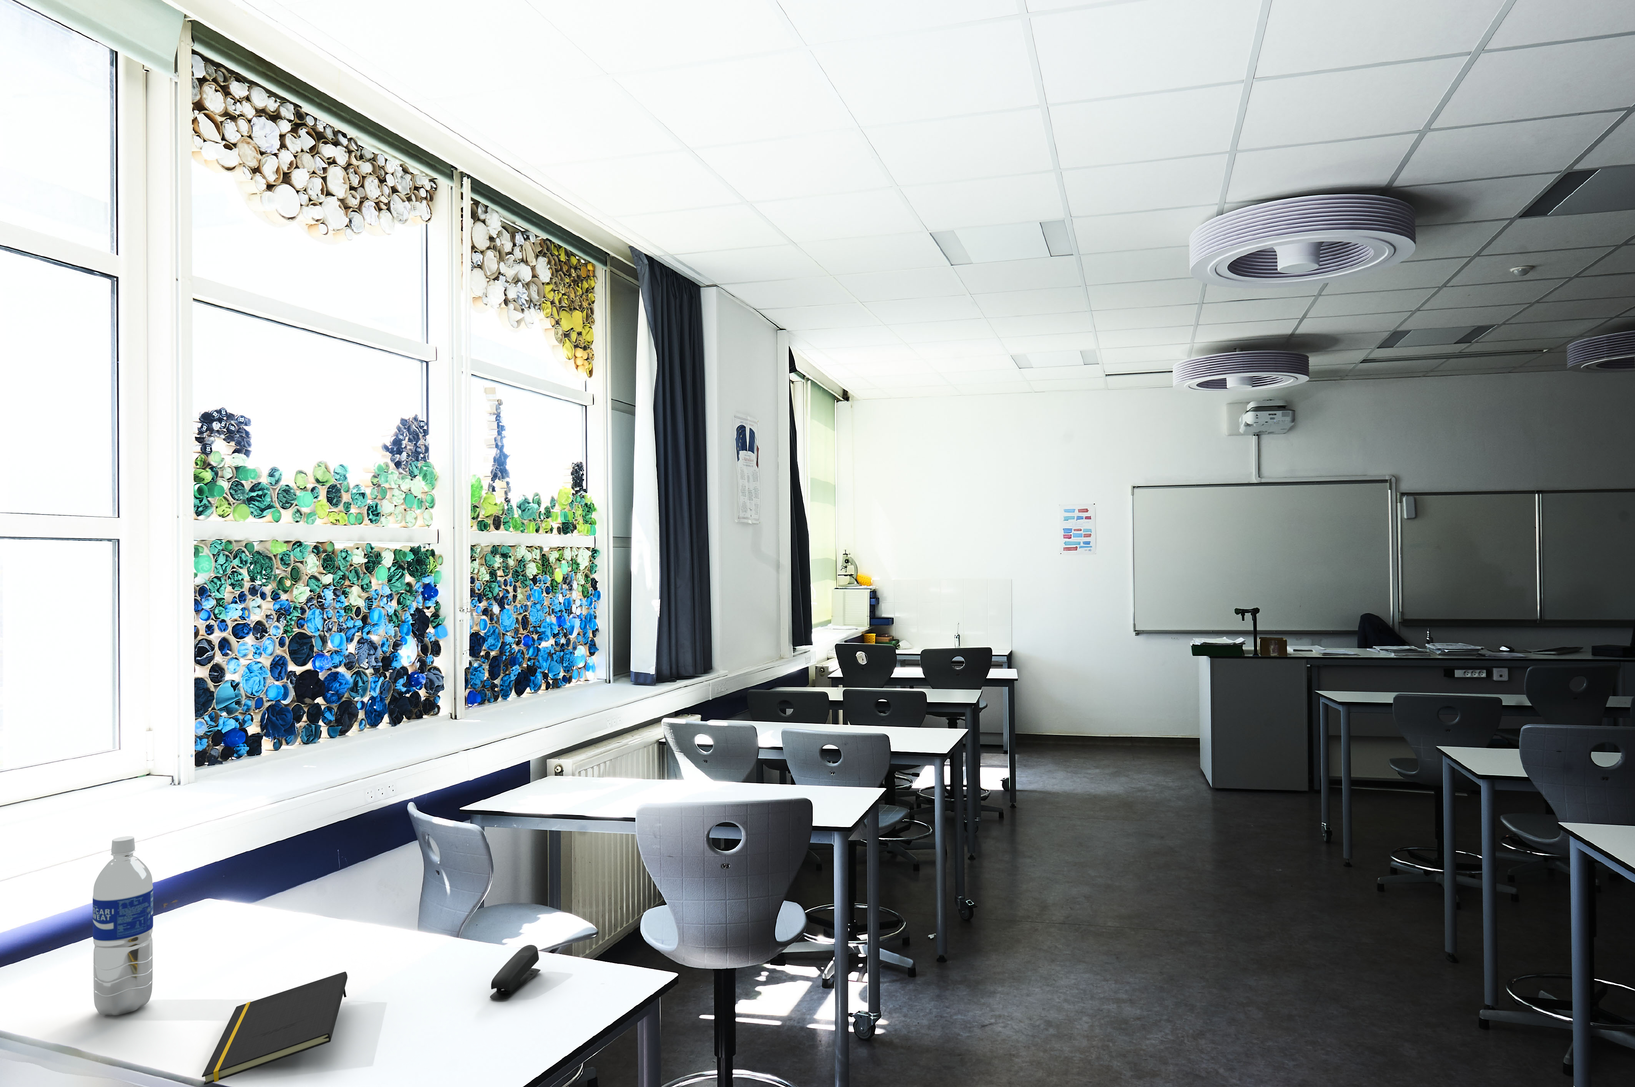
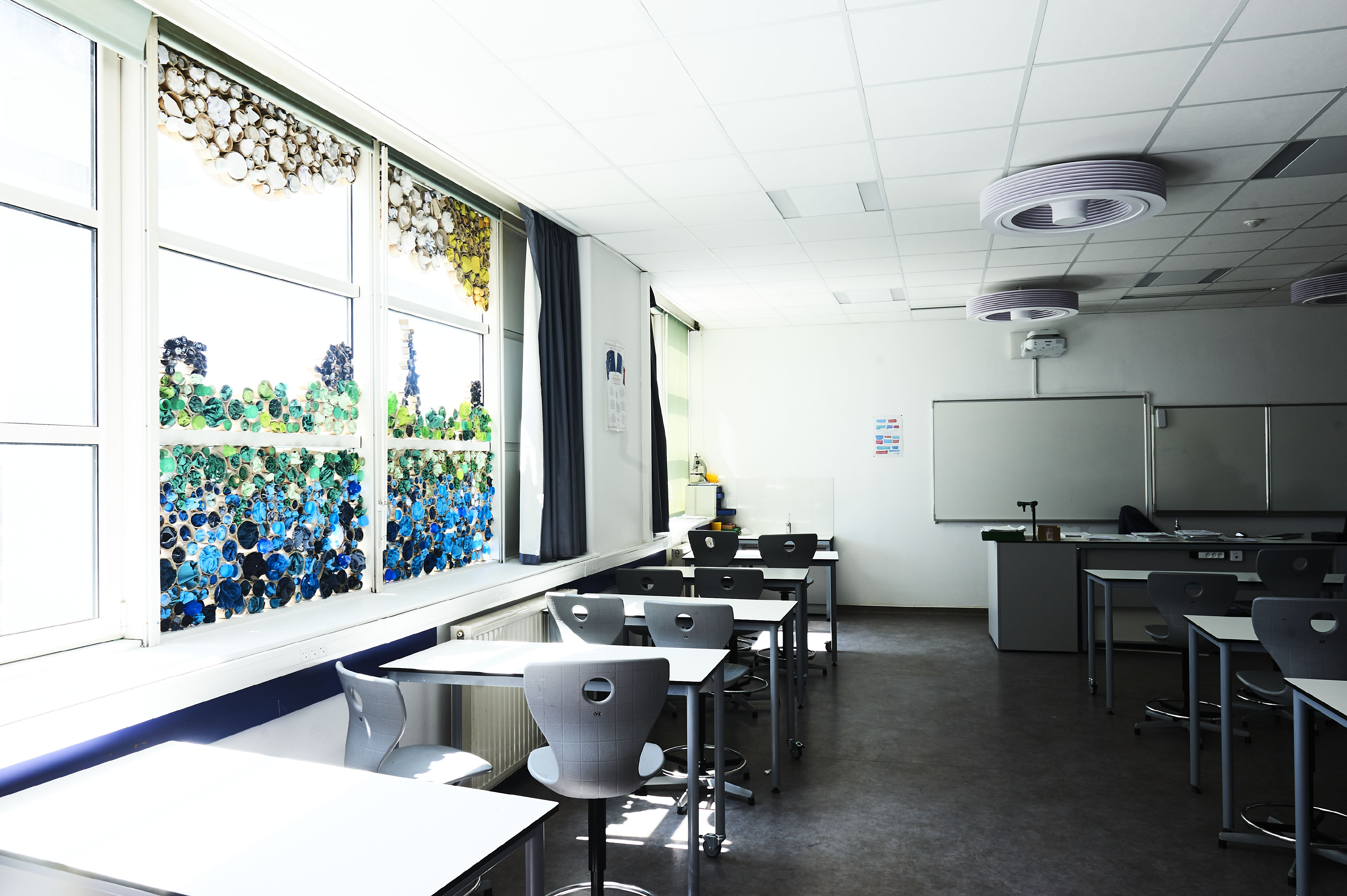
- stapler (516, 971)
- notepad (282, 1023)
- water bottle (124, 923)
